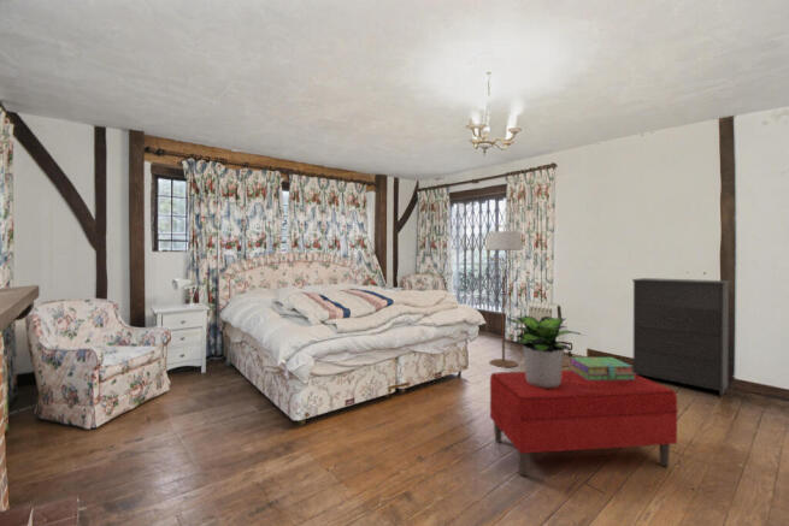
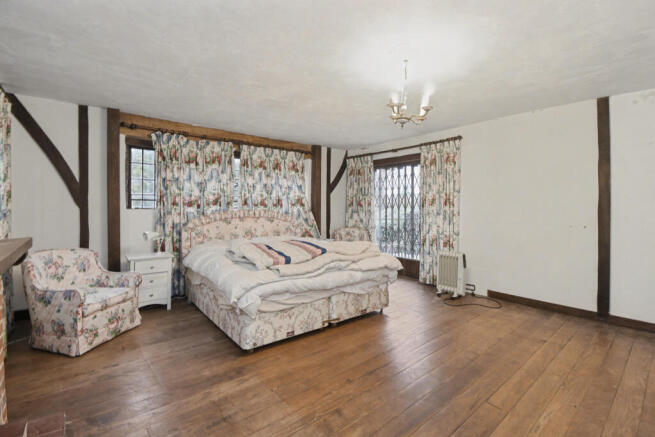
- potted plant (544, 350)
- dresser (678, 331)
- floor lamp (502, 294)
- stack of books (600, 367)
- bench (576, 416)
